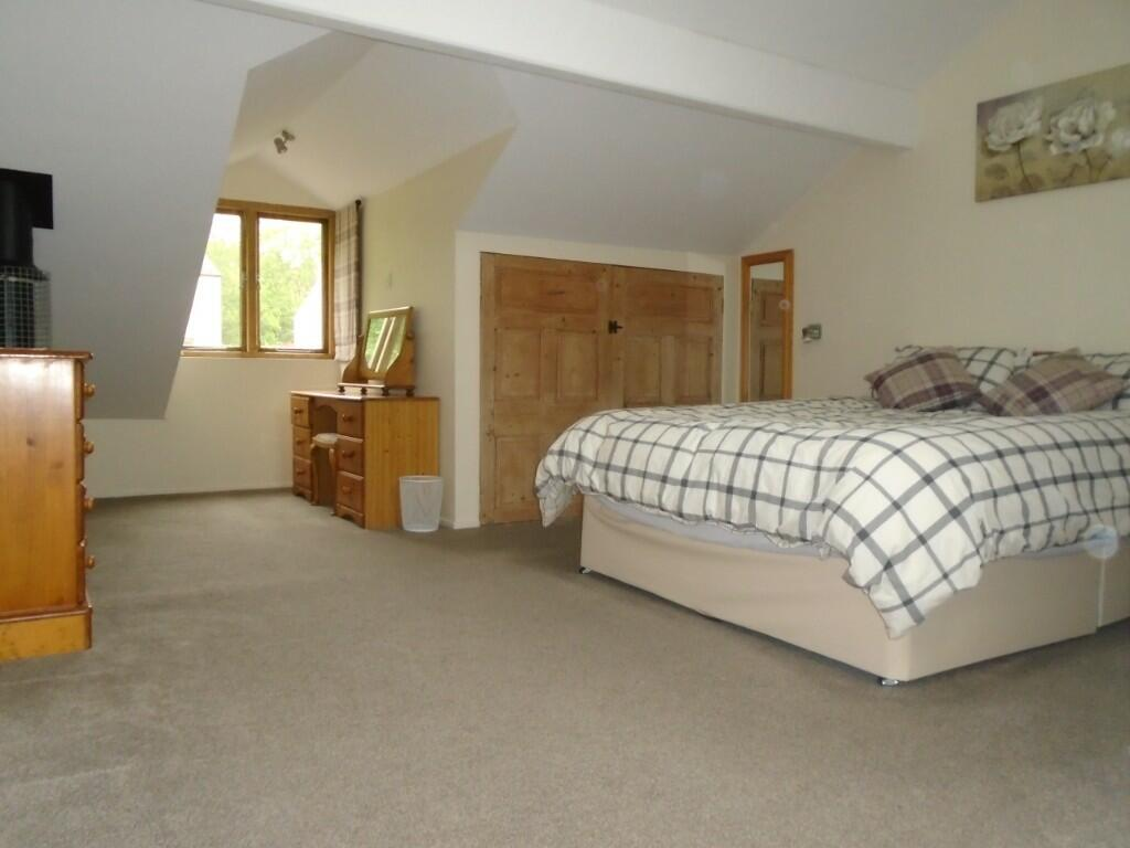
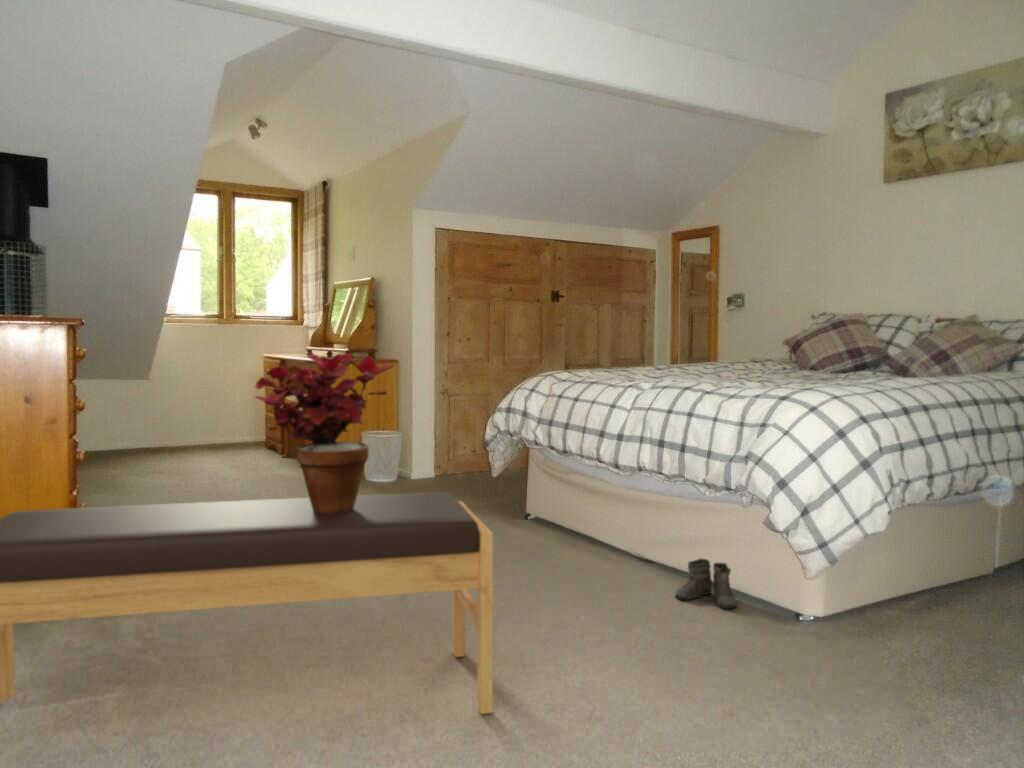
+ potted plant (323, 430)
+ bench (238, 606)
+ boots (706, 581)
